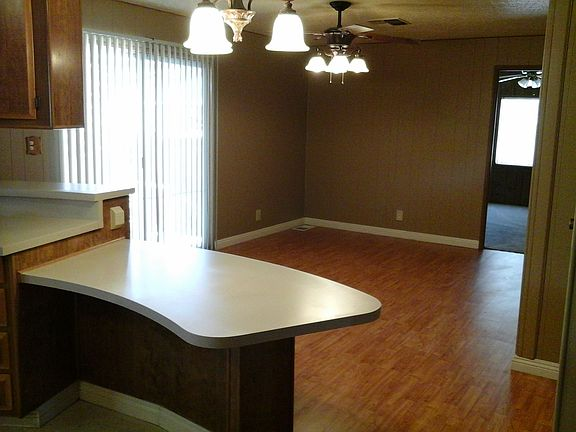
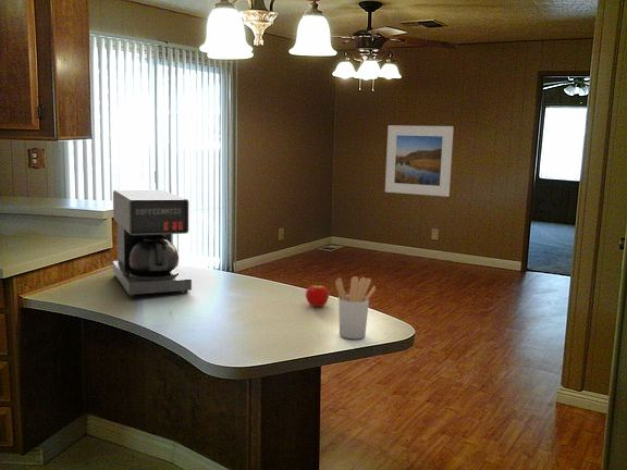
+ fruit (317, 294)
+ coffee maker (149, 238)
+ utensil holder (355, 306)
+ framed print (418, 160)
